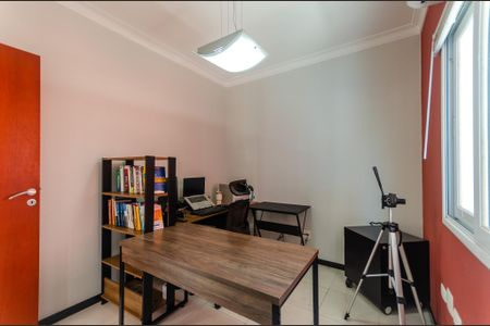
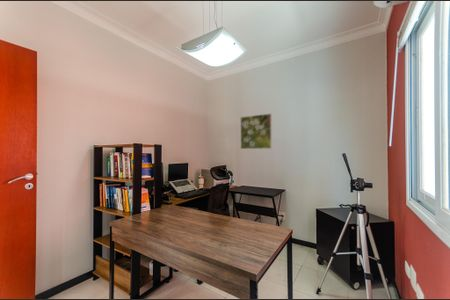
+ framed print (255, 132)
